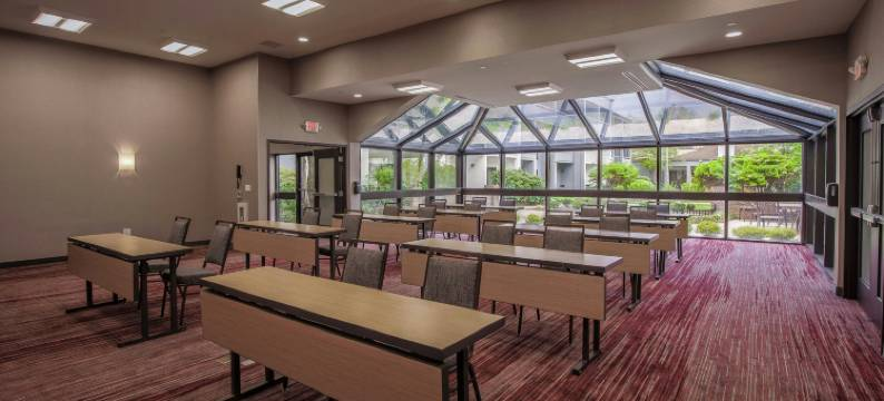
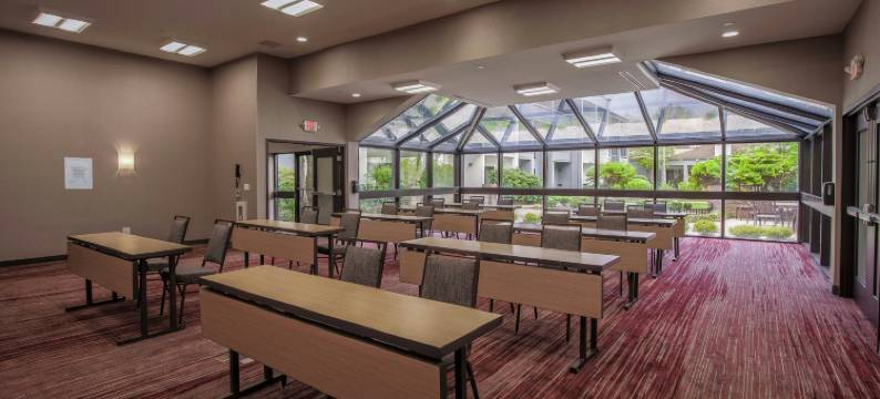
+ wall art (79, 173)
